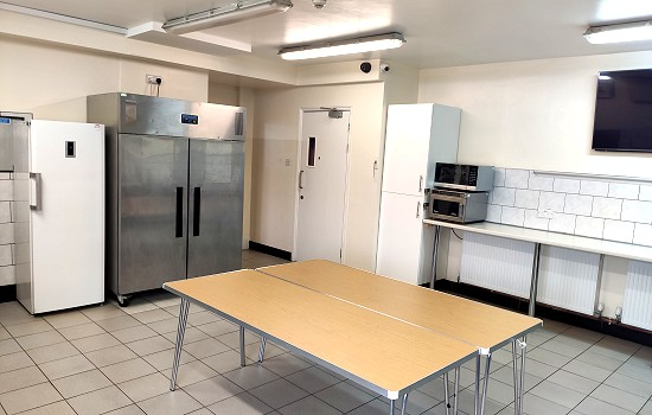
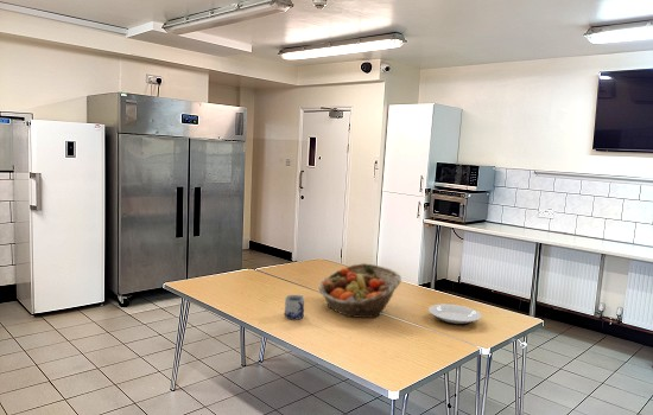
+ mug (294, 306)
+ fruit basket (359, 288)
+ plate (454, 315)
